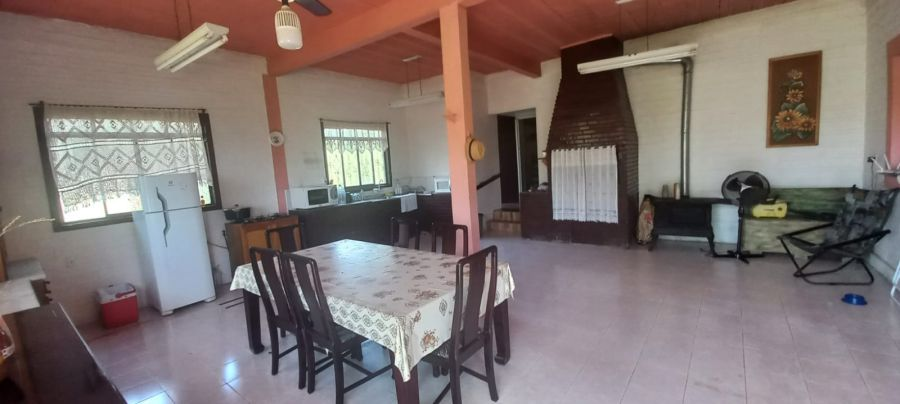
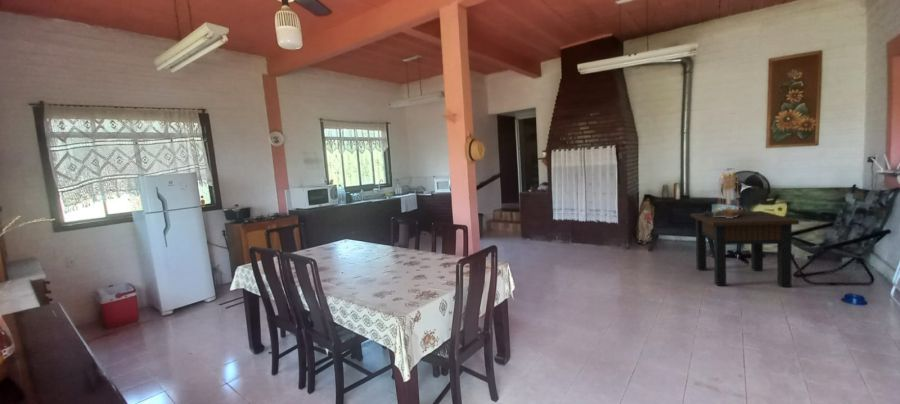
+ side table (739, 243)
+ table lamp (719, 190)
